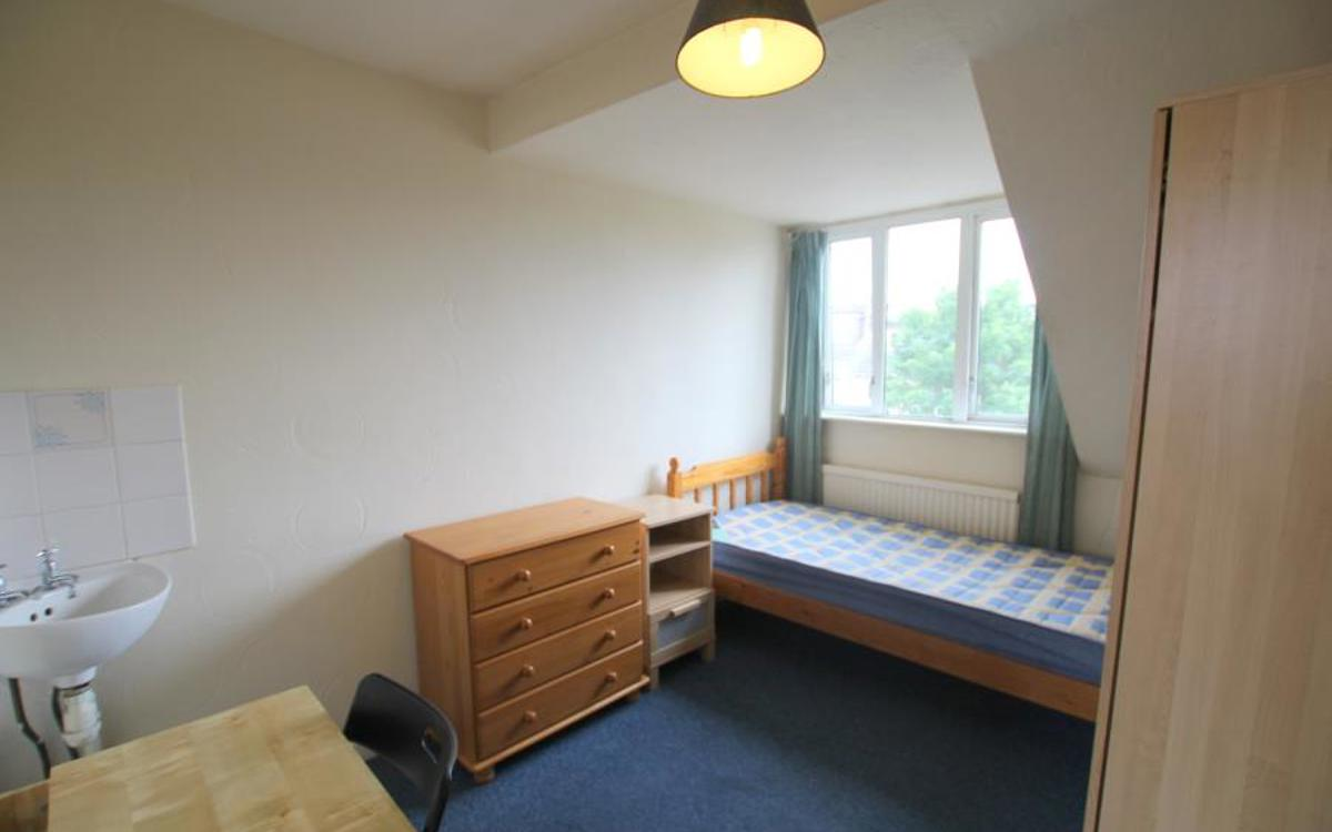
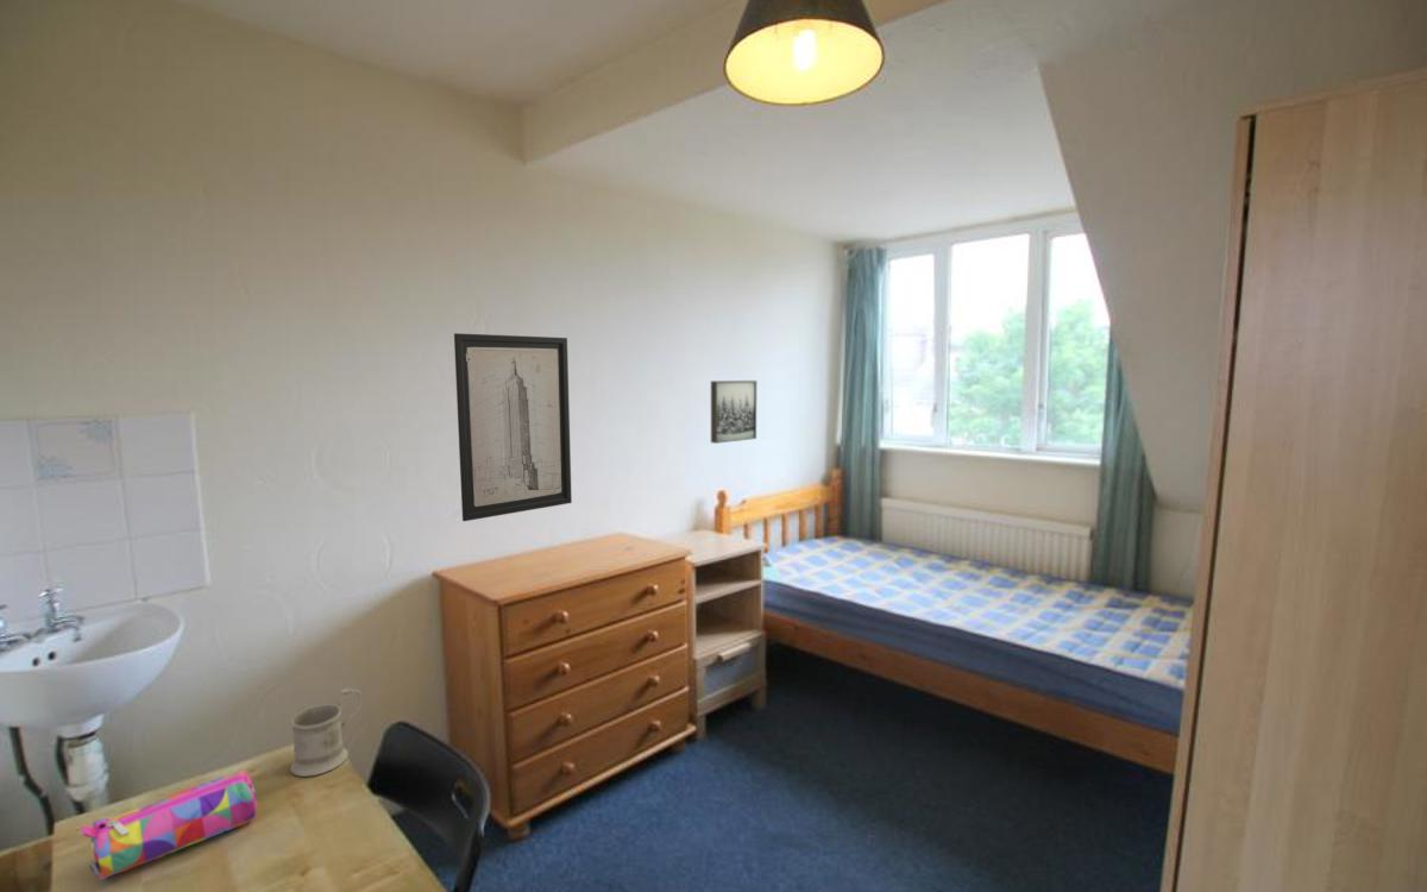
+ wall art (734, 410)
+ pencil case (176, 821)
+ mug (328, 727)
+ wall art (517, 425)
